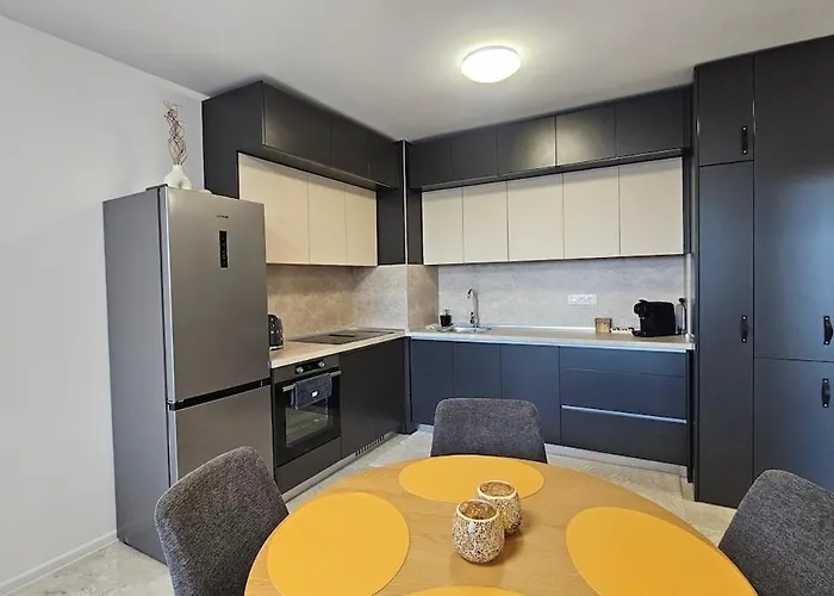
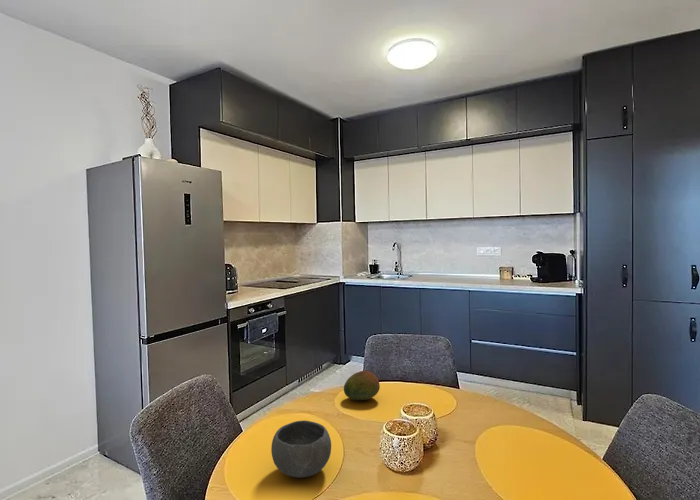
+ fruit (361, 385)
+ bowl (302, 451)
